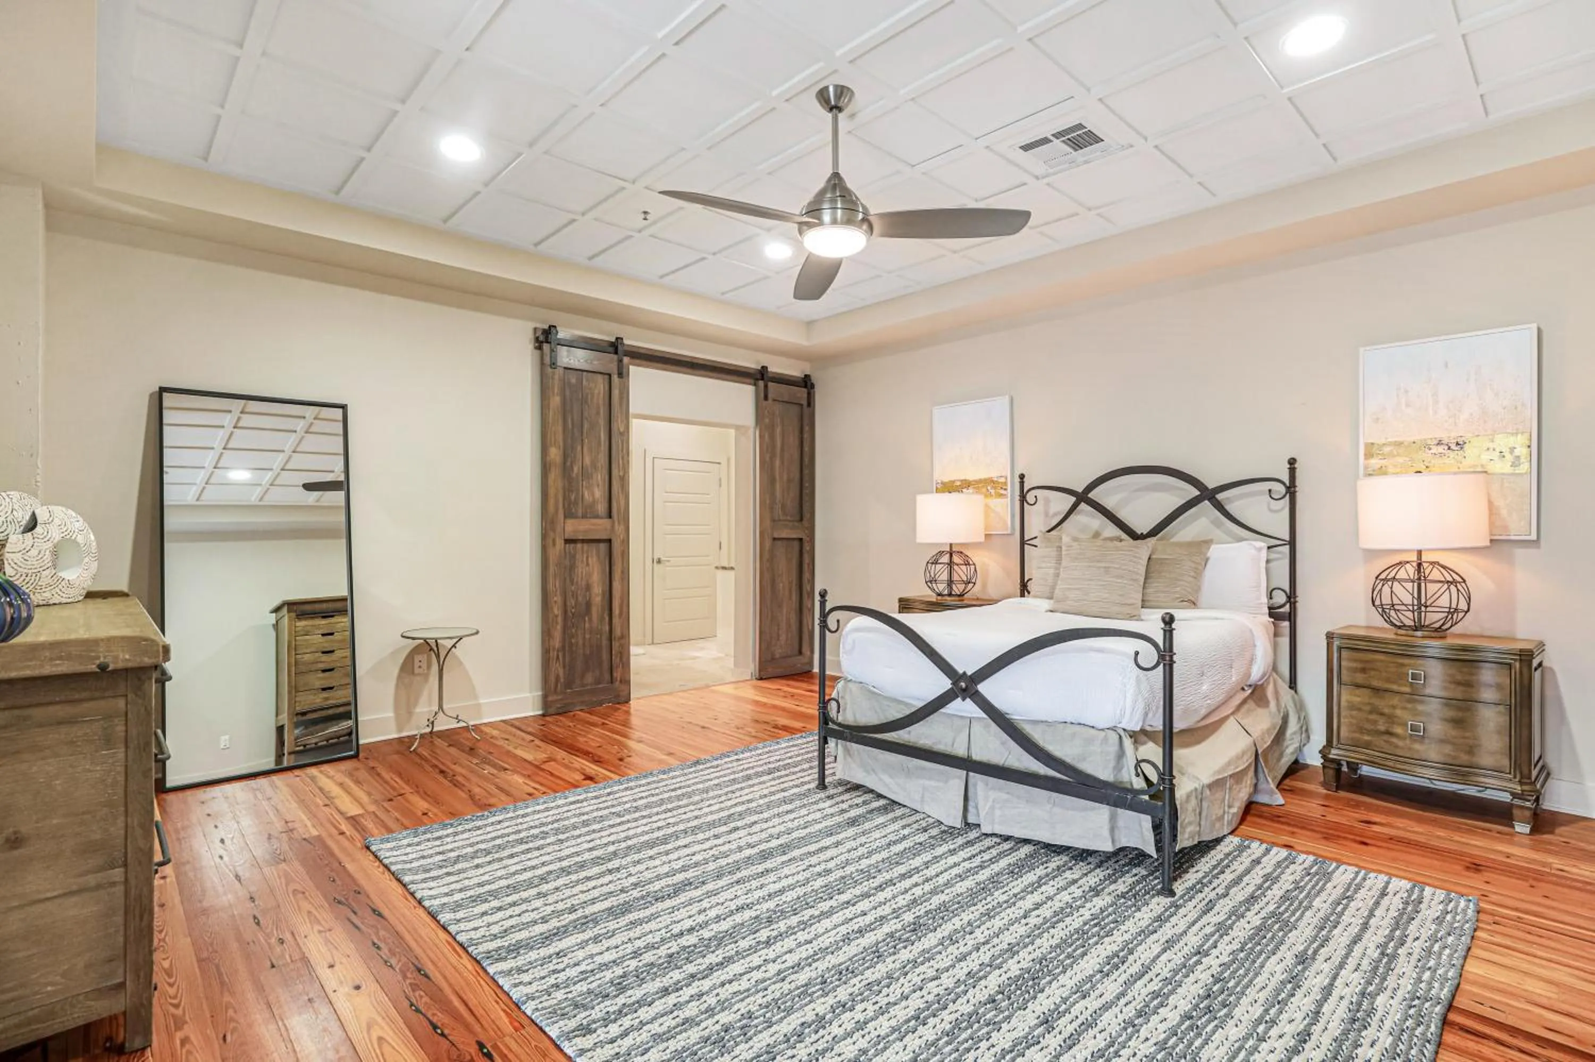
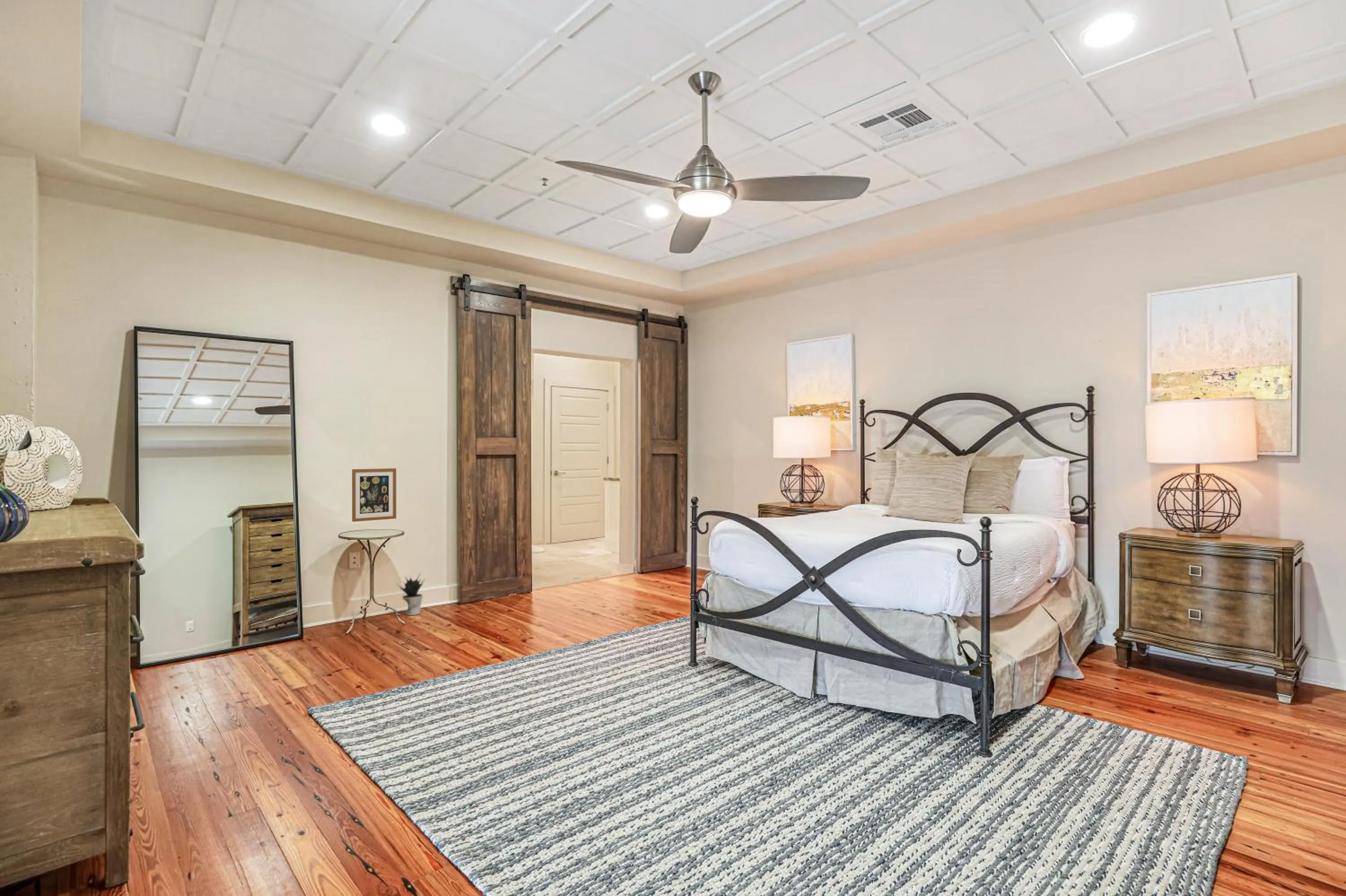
+ potted plant (412, 594)
+ wall art (374, 494)
